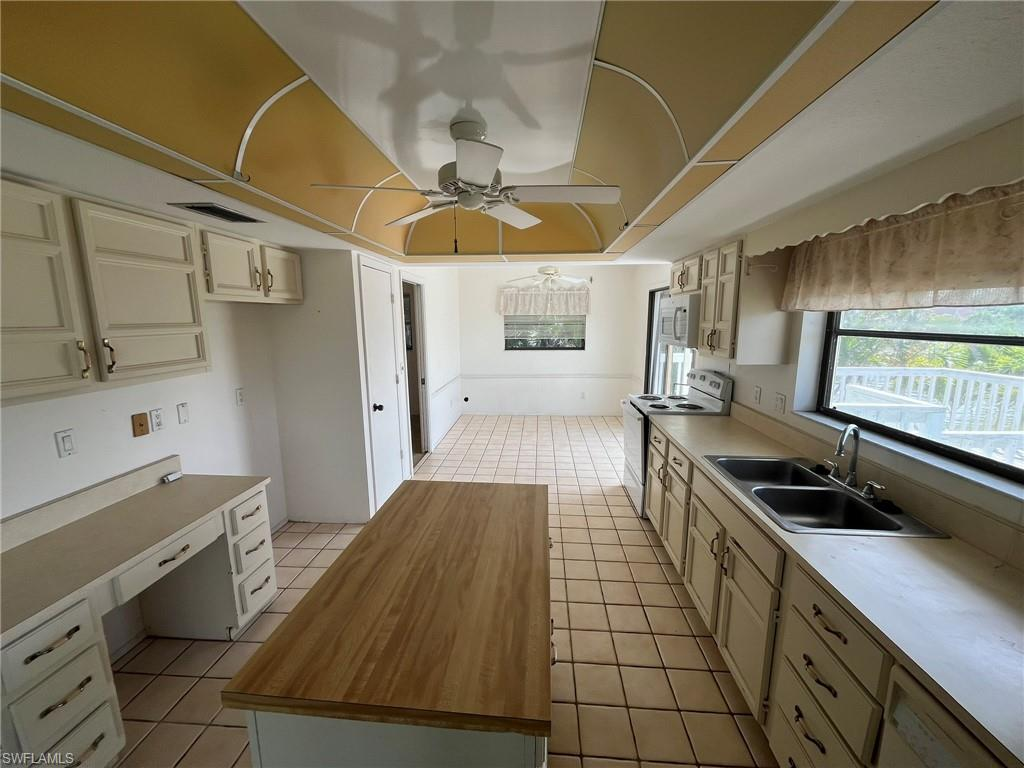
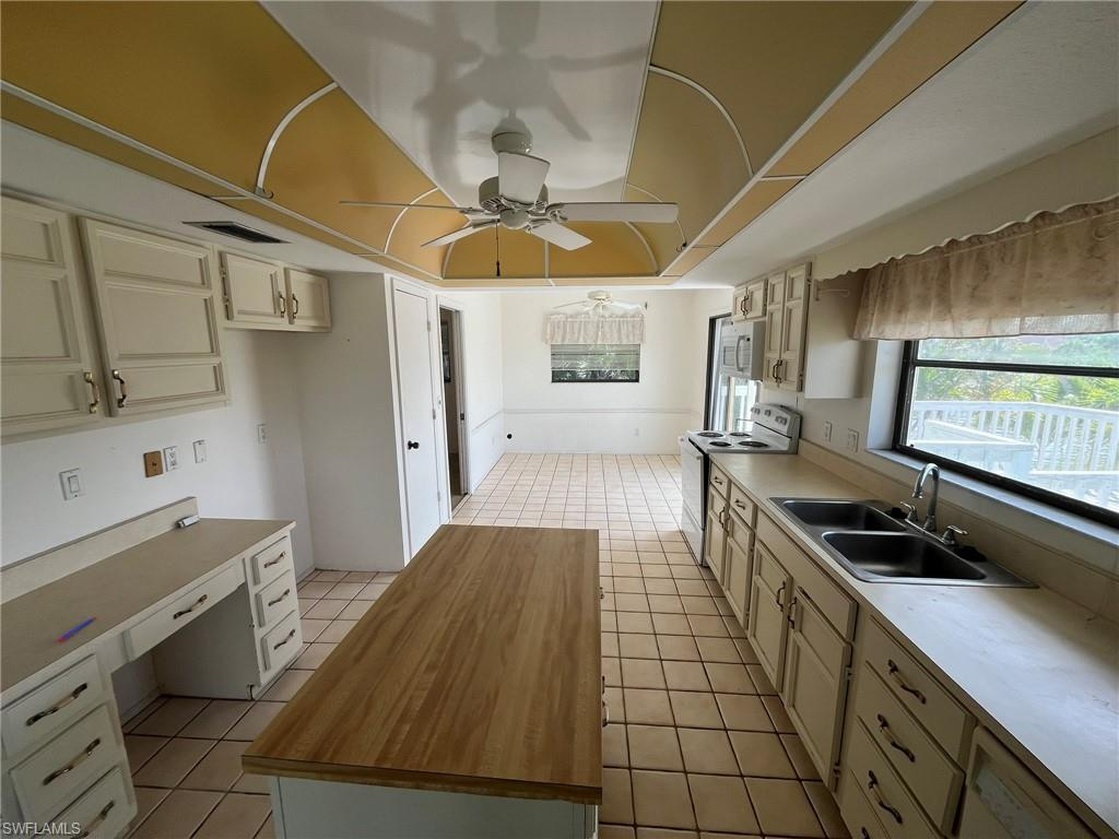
+ pen (78, 628)
